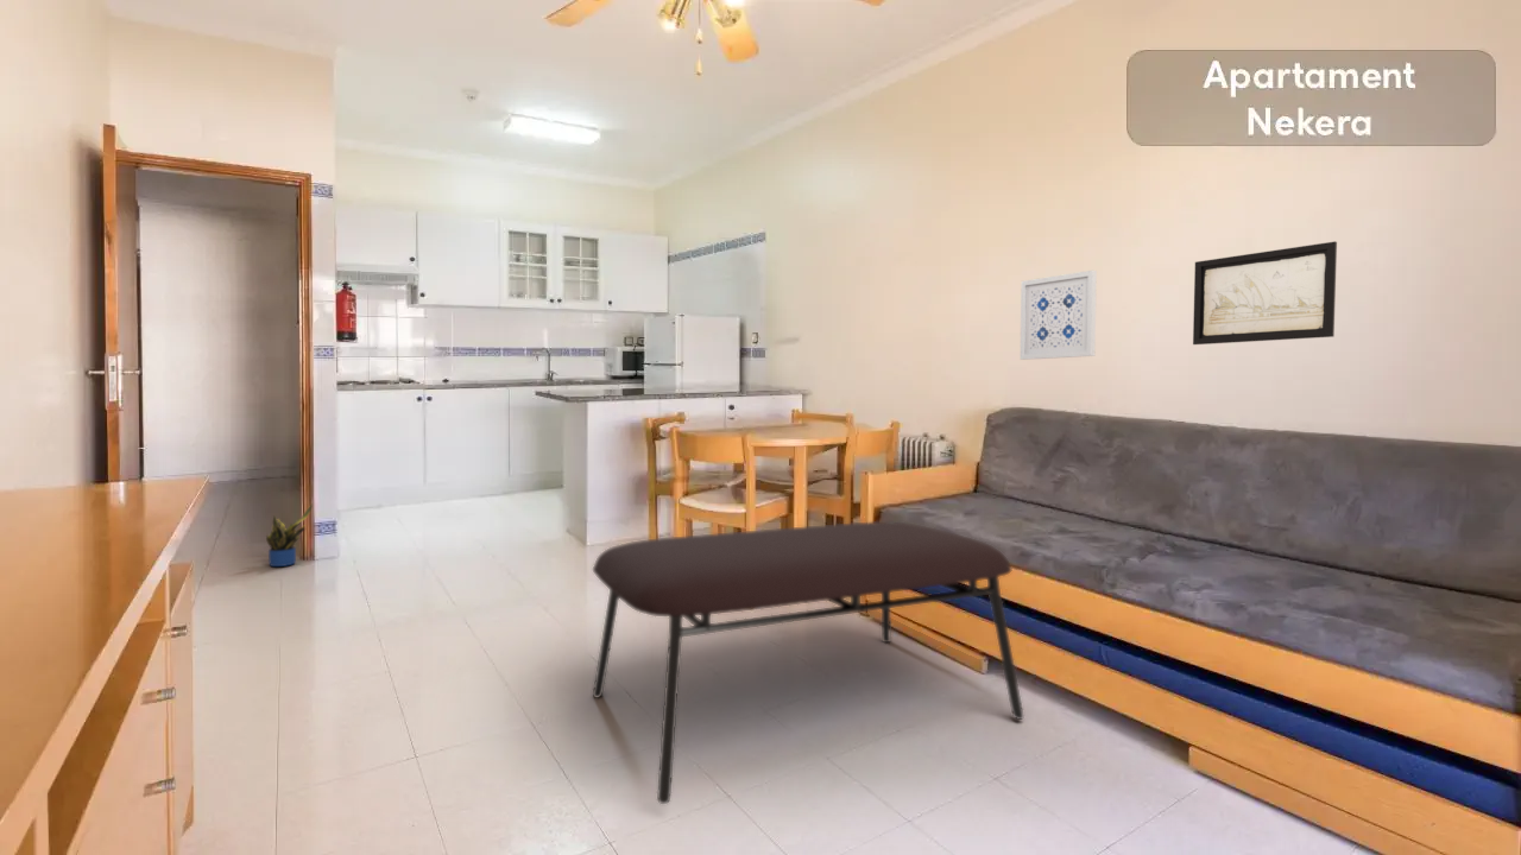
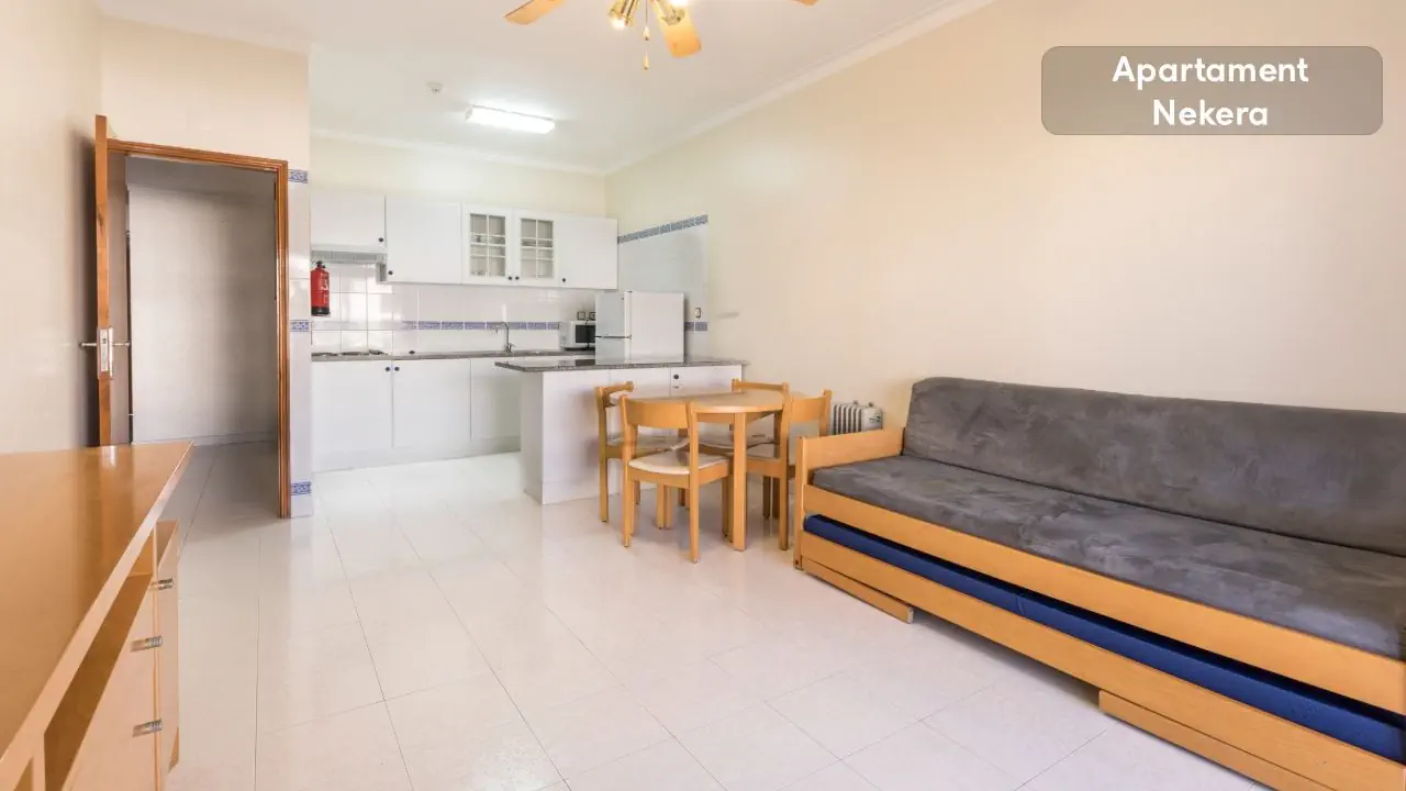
- coffee table (799, 620)
- potted plant (290, 533)
- wall art (1056, 317)
- wall art (1260, 297)
